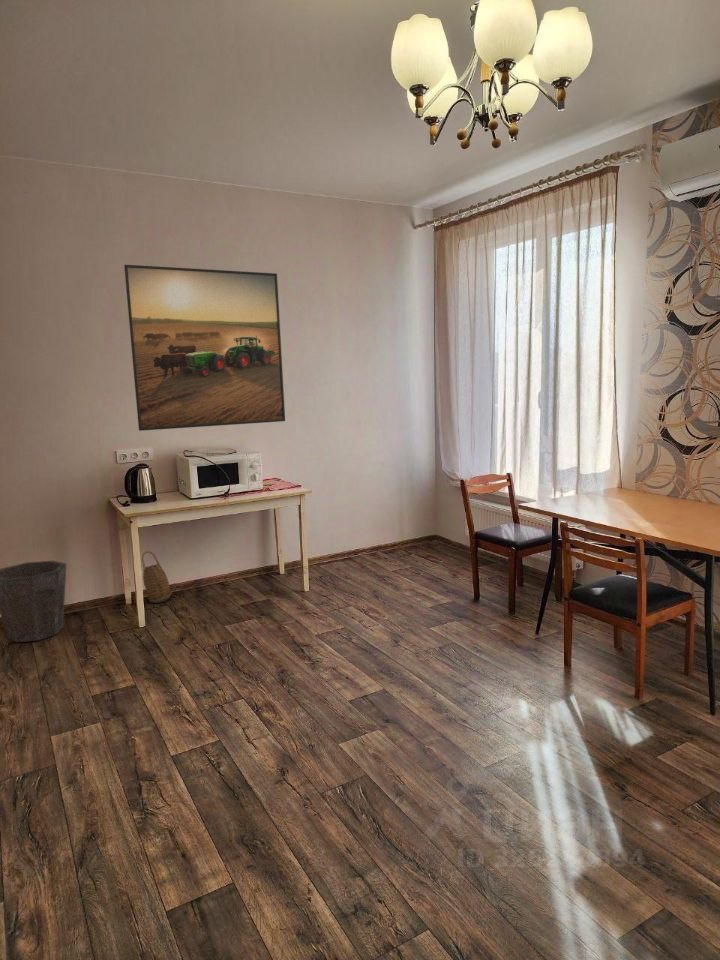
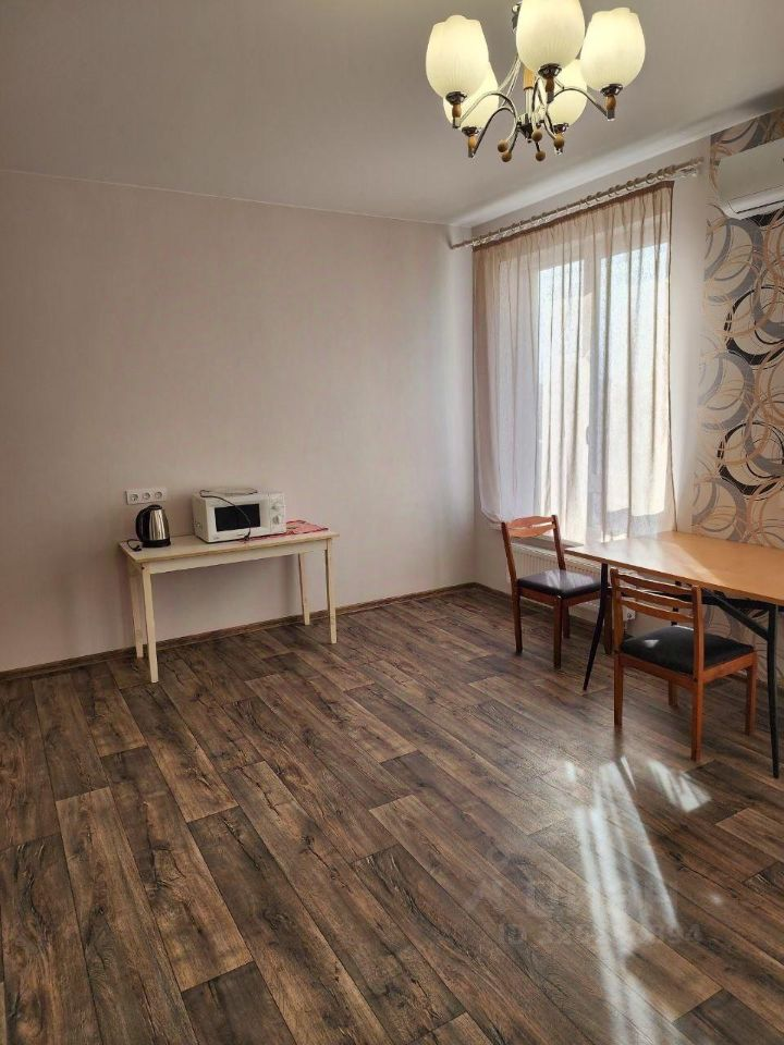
- waste bin (32, 601)
- basket (156, 574)
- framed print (210, 348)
